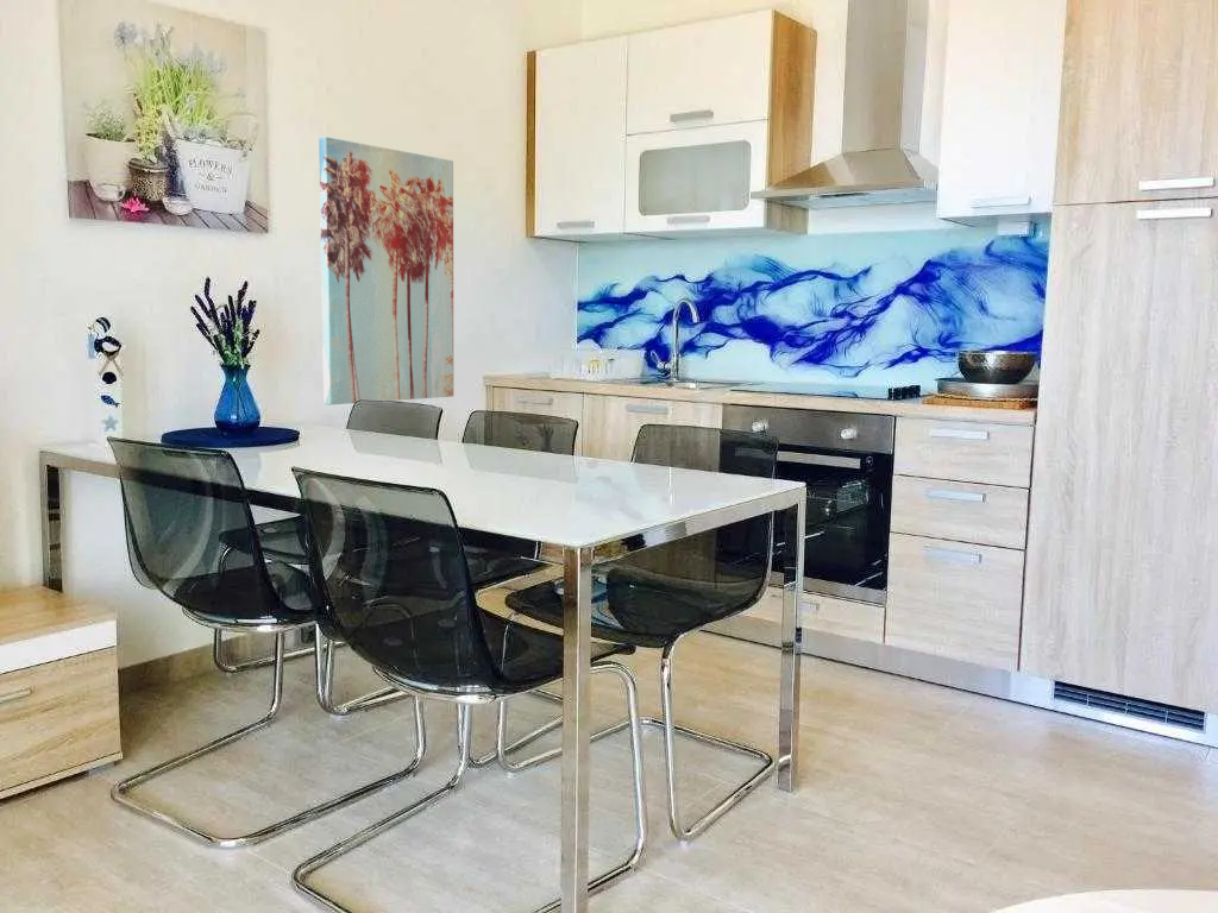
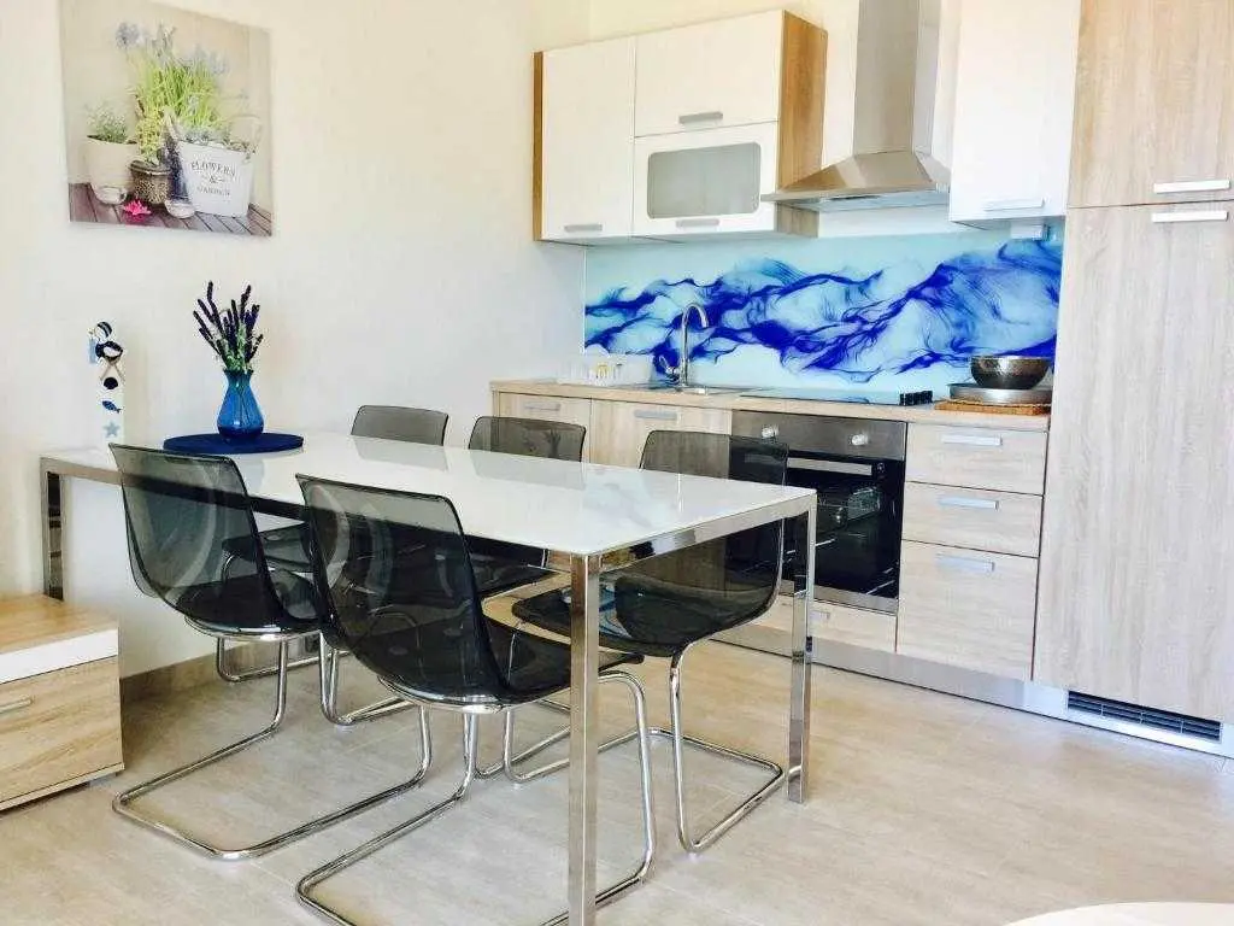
- wall art (391, 276)
